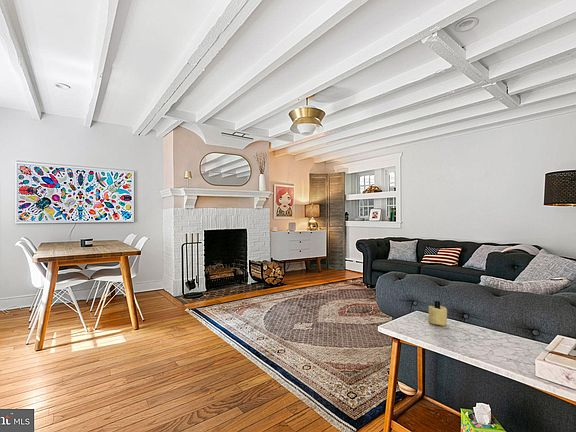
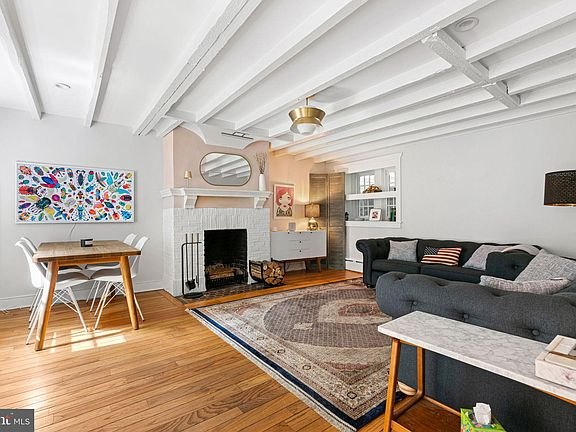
- candle (437, 312)
